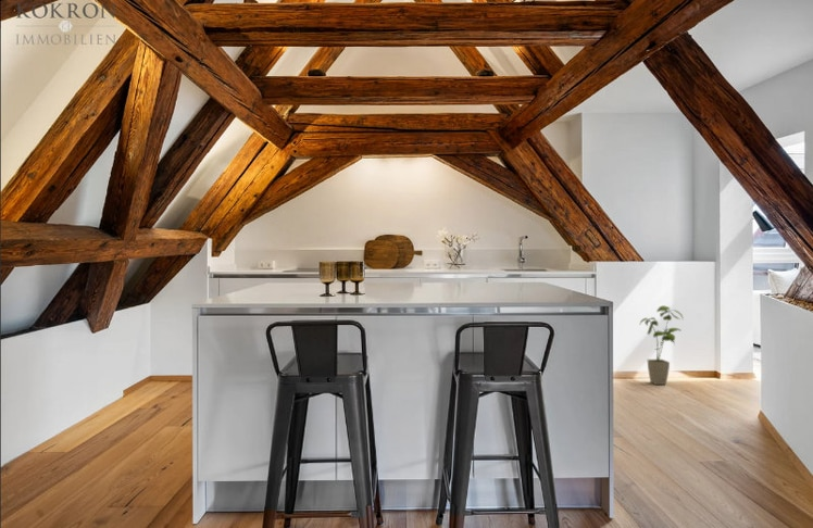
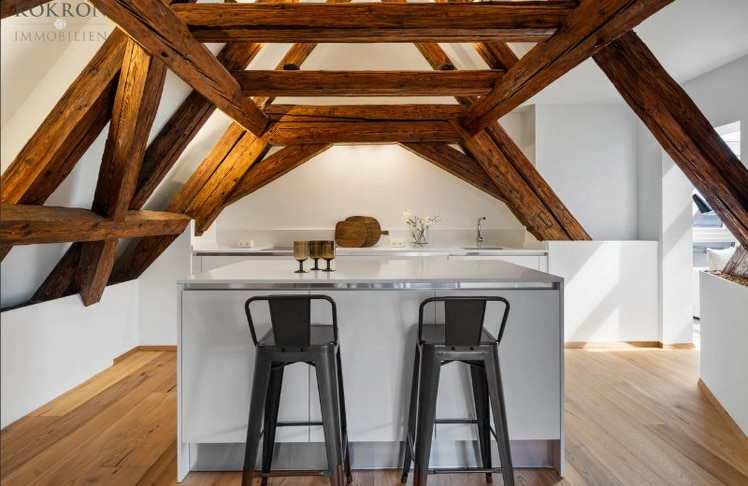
- house plant (662, 344)
